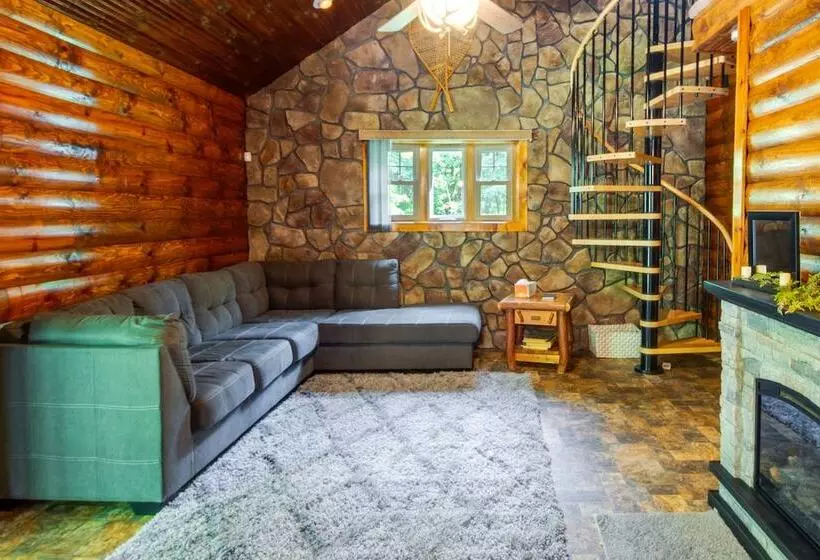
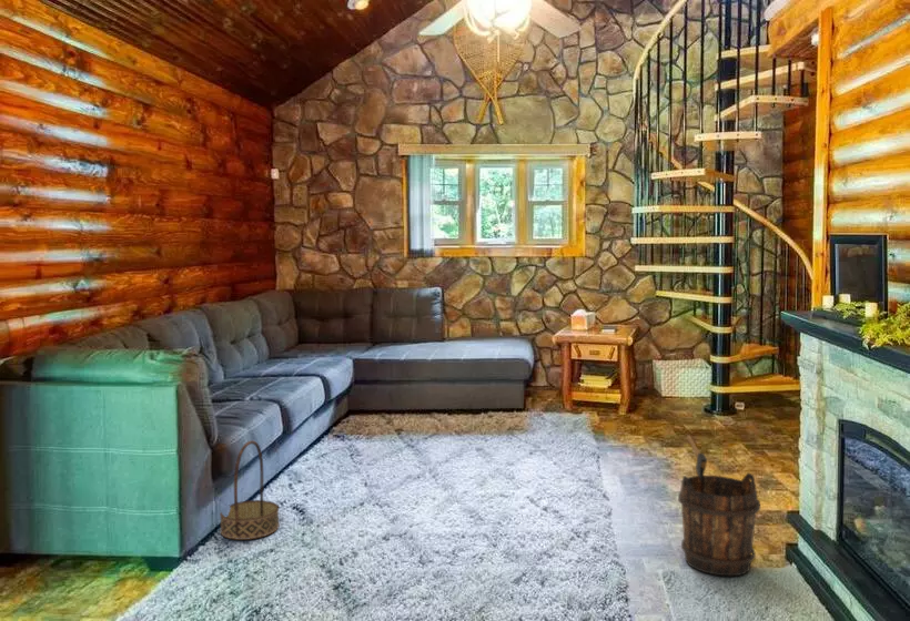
+ basket (261, 485)
+ bucket (712, 501)
